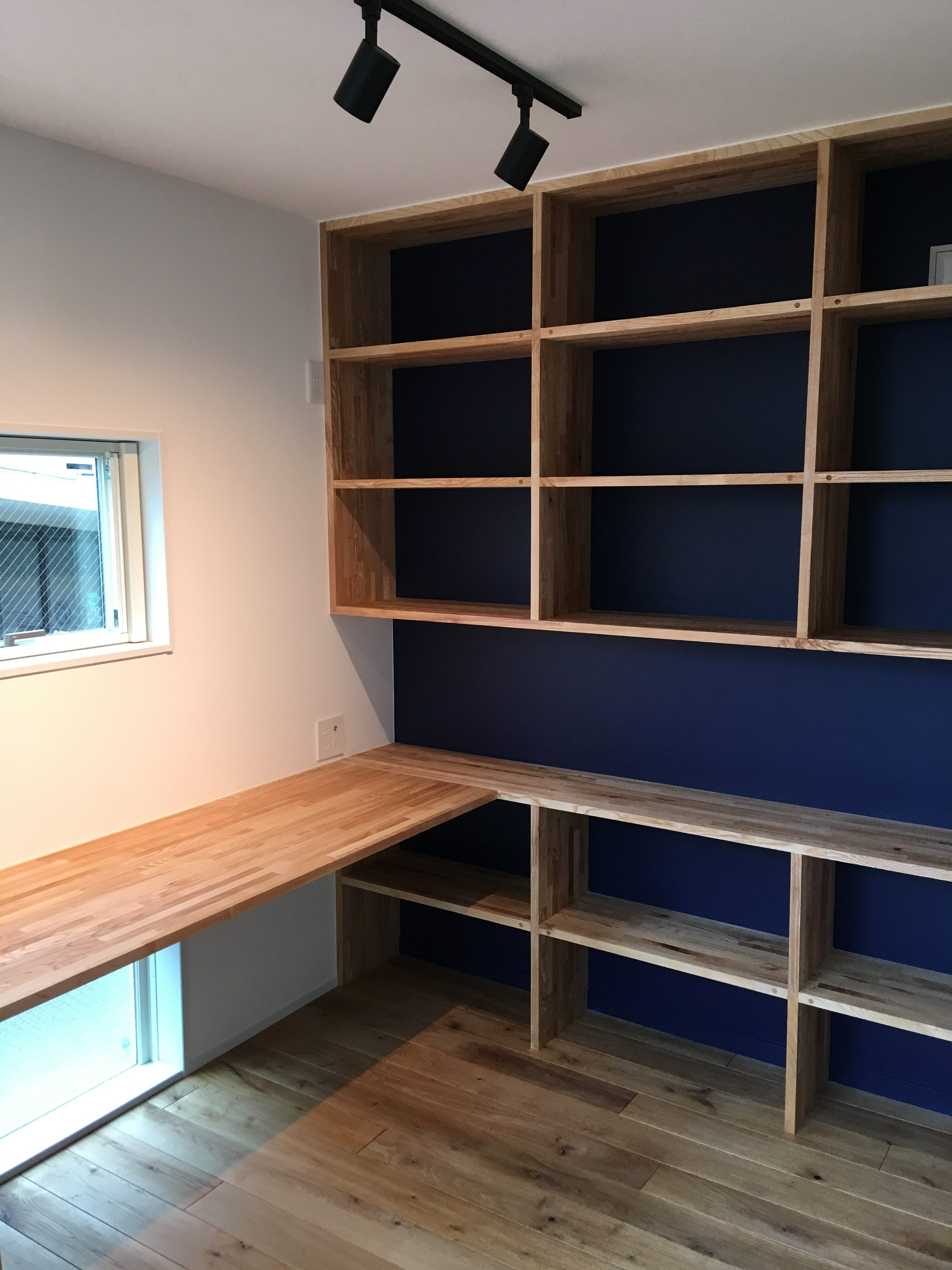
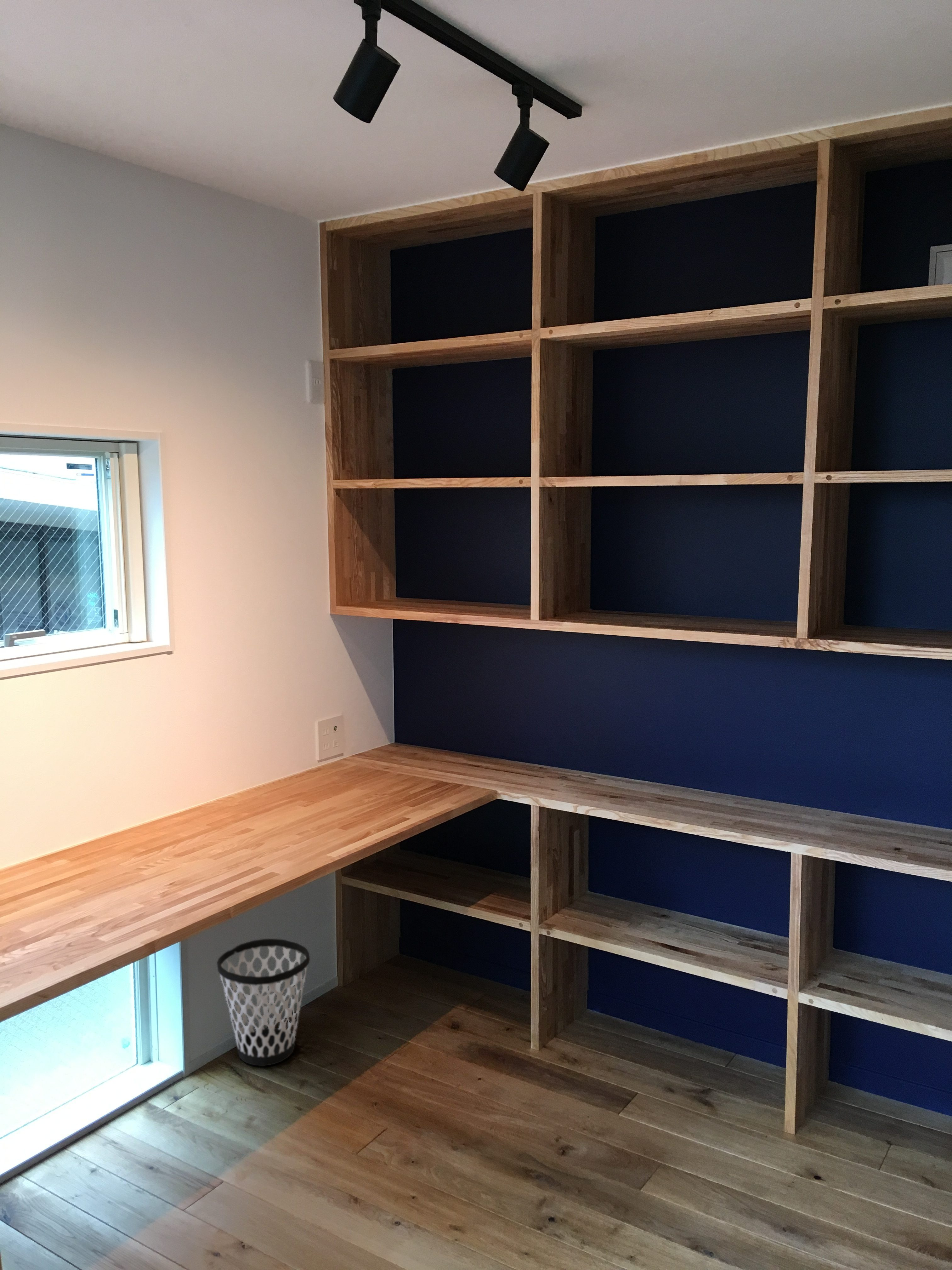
+ wastebasket (265, 1004)
